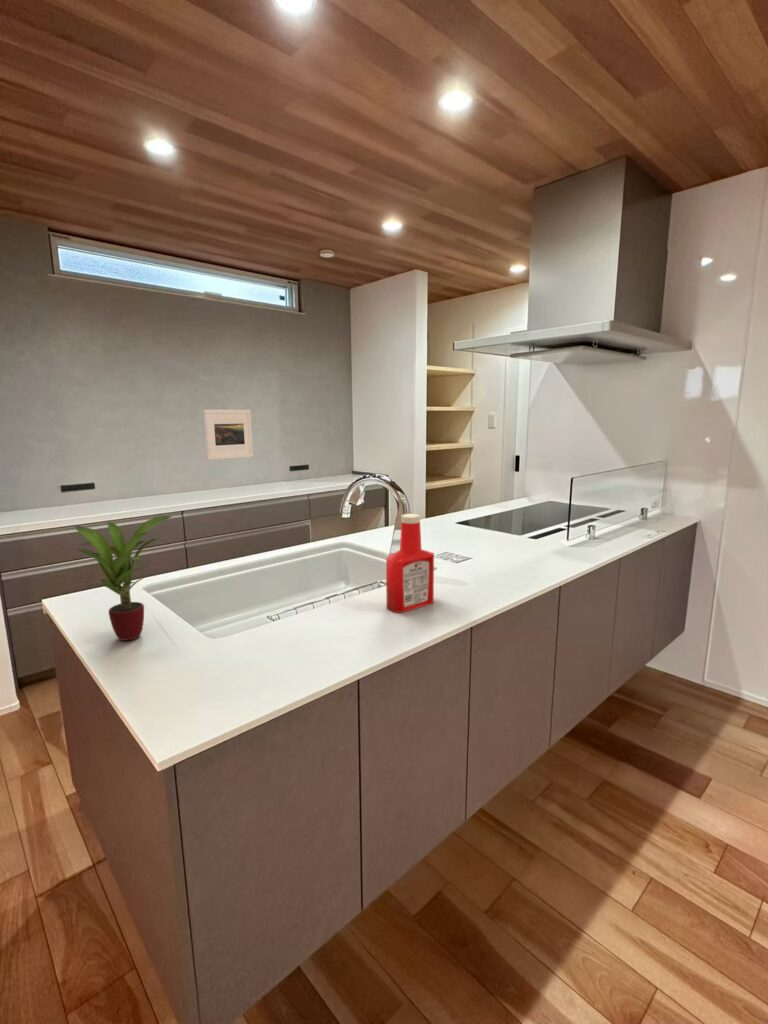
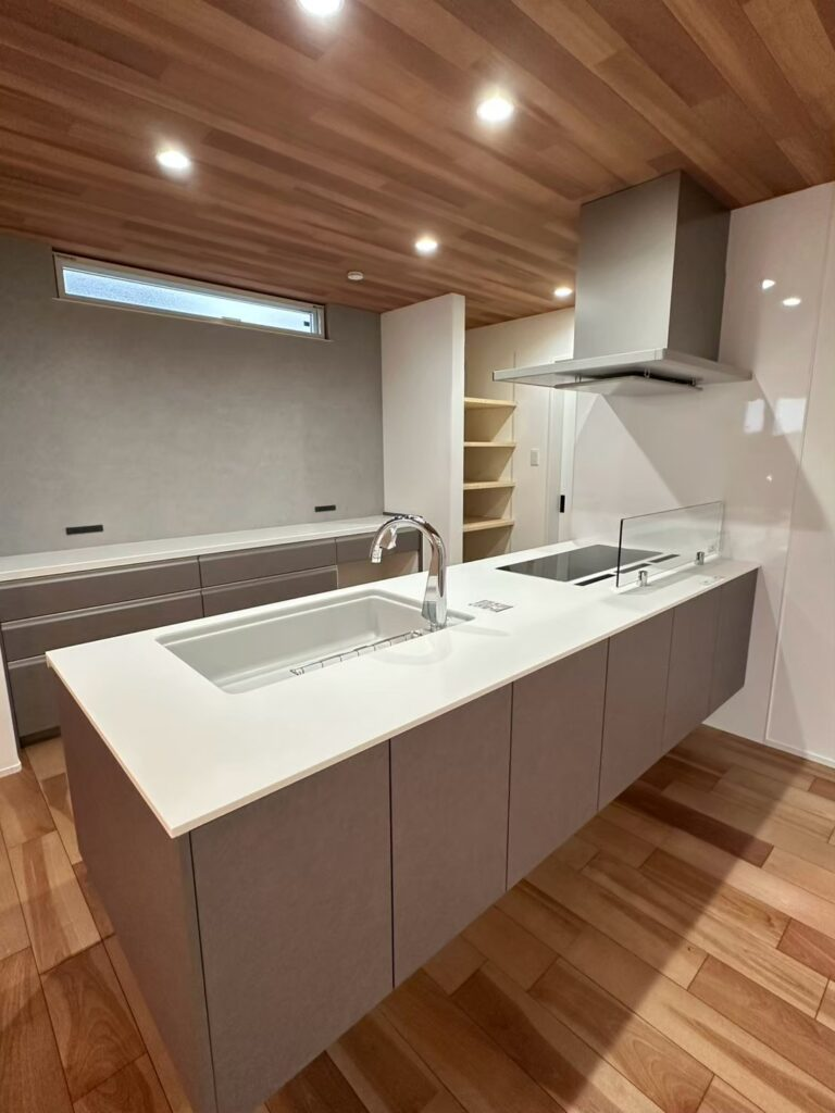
- soap bottle (410, 560)
- potted plant (131, 579)
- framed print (229, 434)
